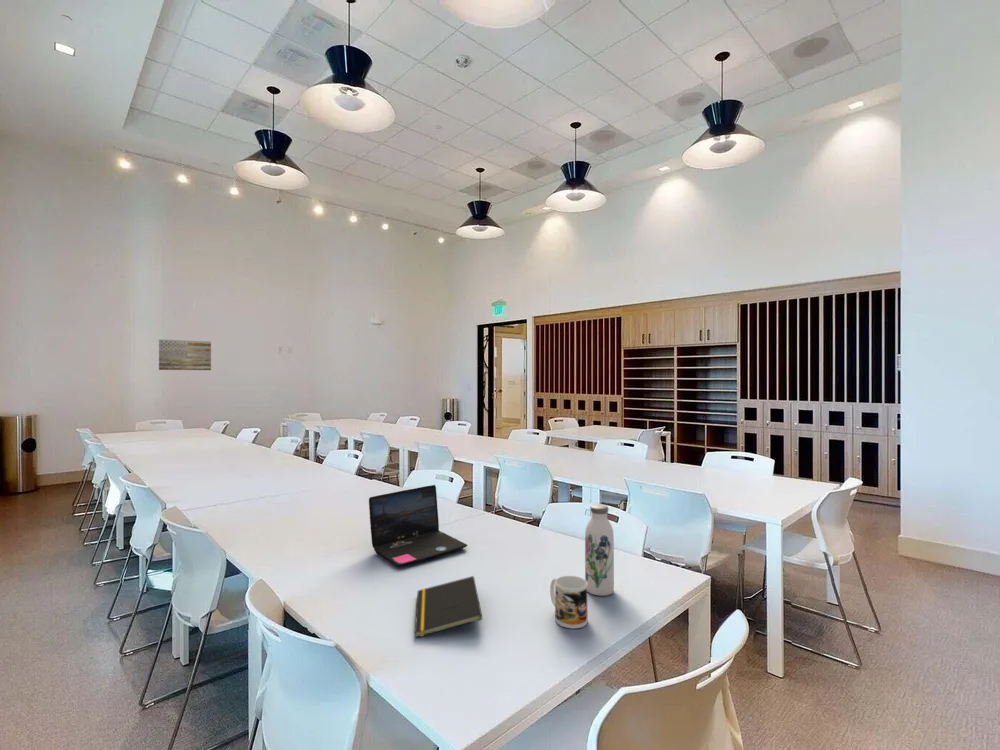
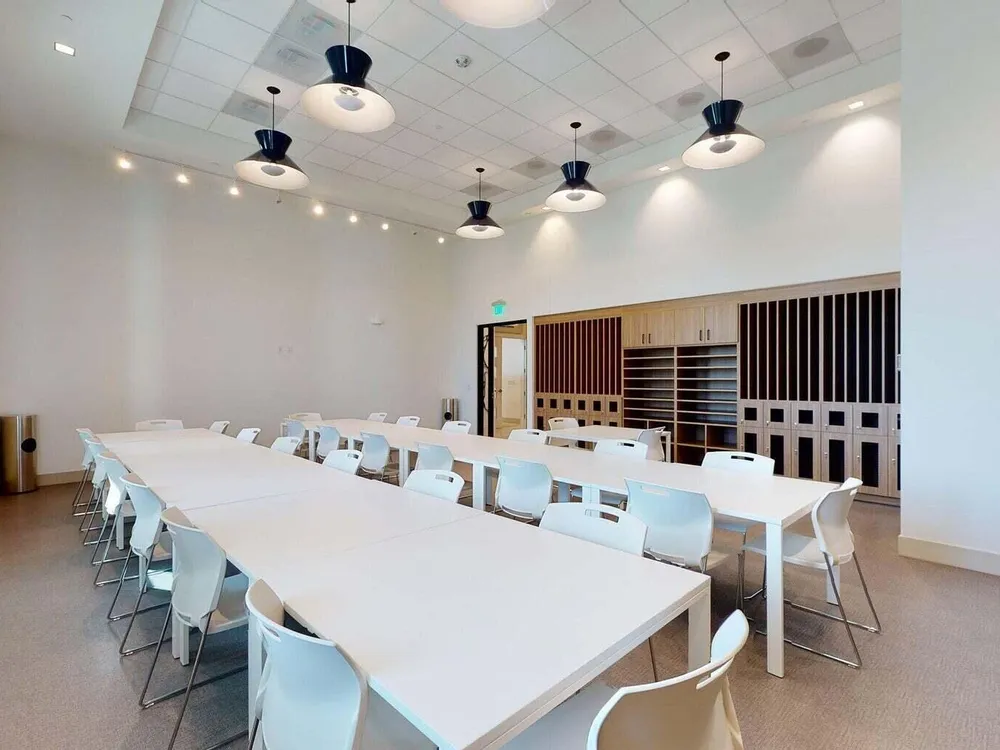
- wall art (185, 355)
- laptop (418, 522)
- notepad (447, 603)
- water bottle (599, 547)
- mug (566, 598)
